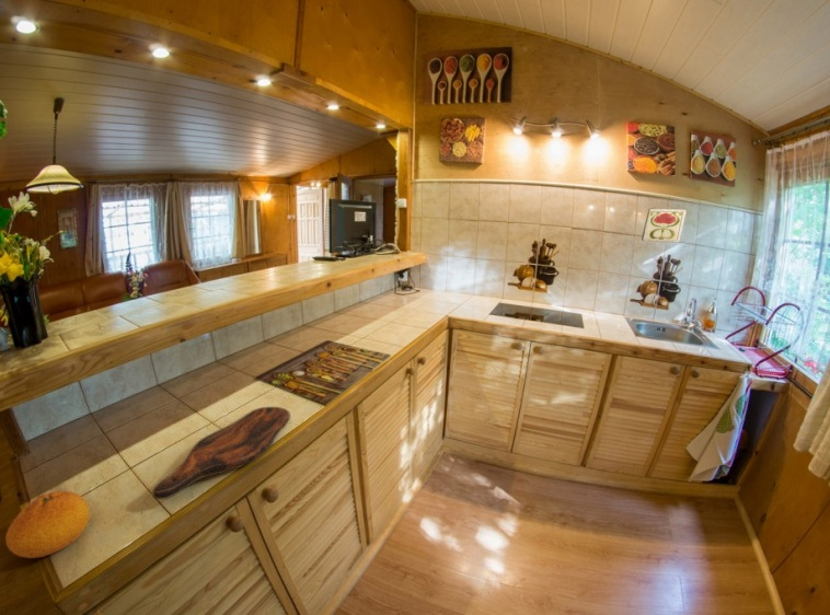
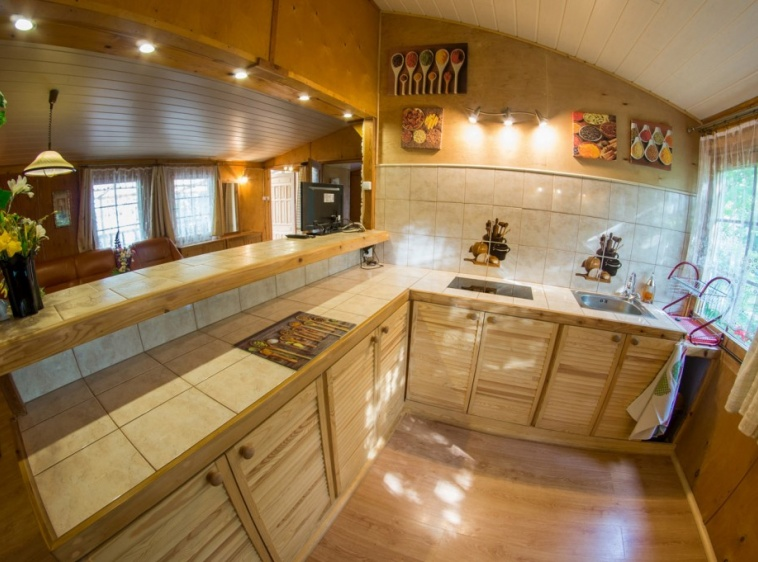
- cutting board (235, 444)
- fruit (49, 520)
- decorative tile (662, 224)
